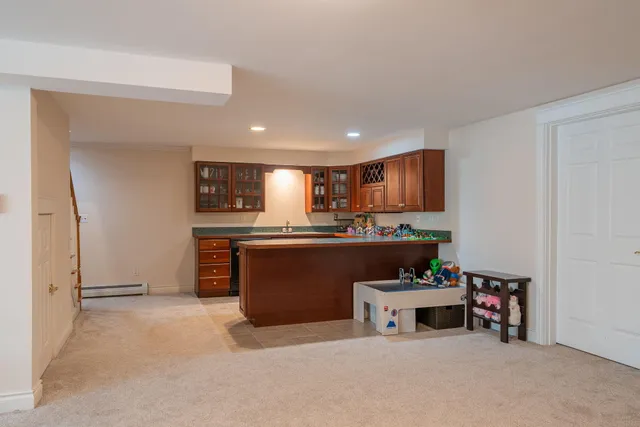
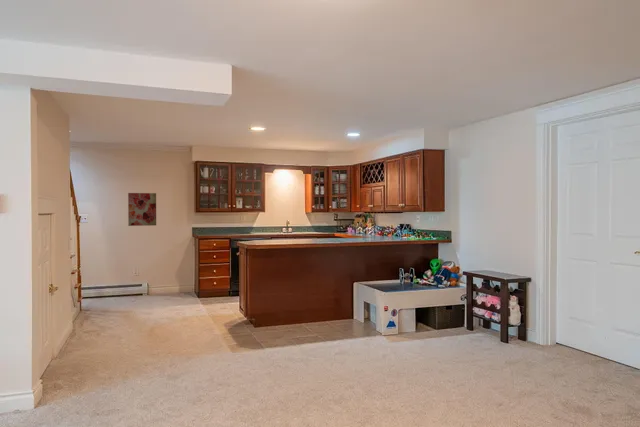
+ wall art (142, 209)
